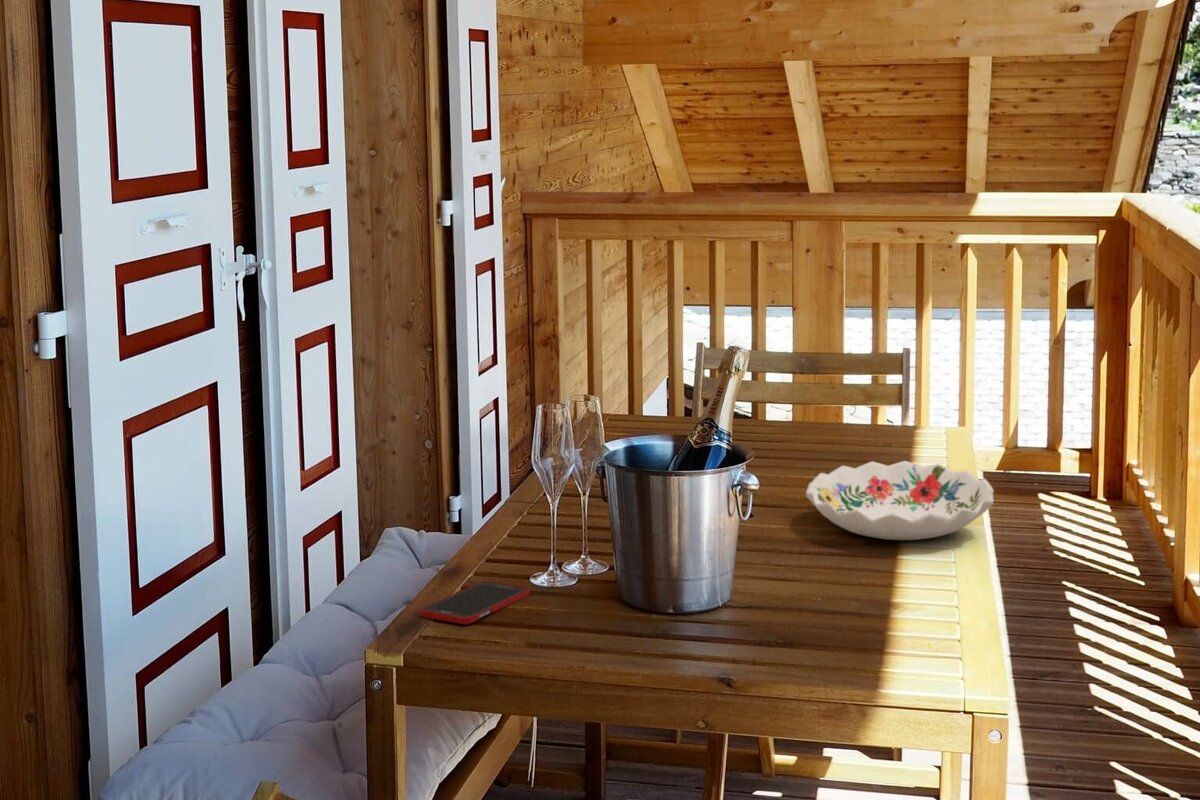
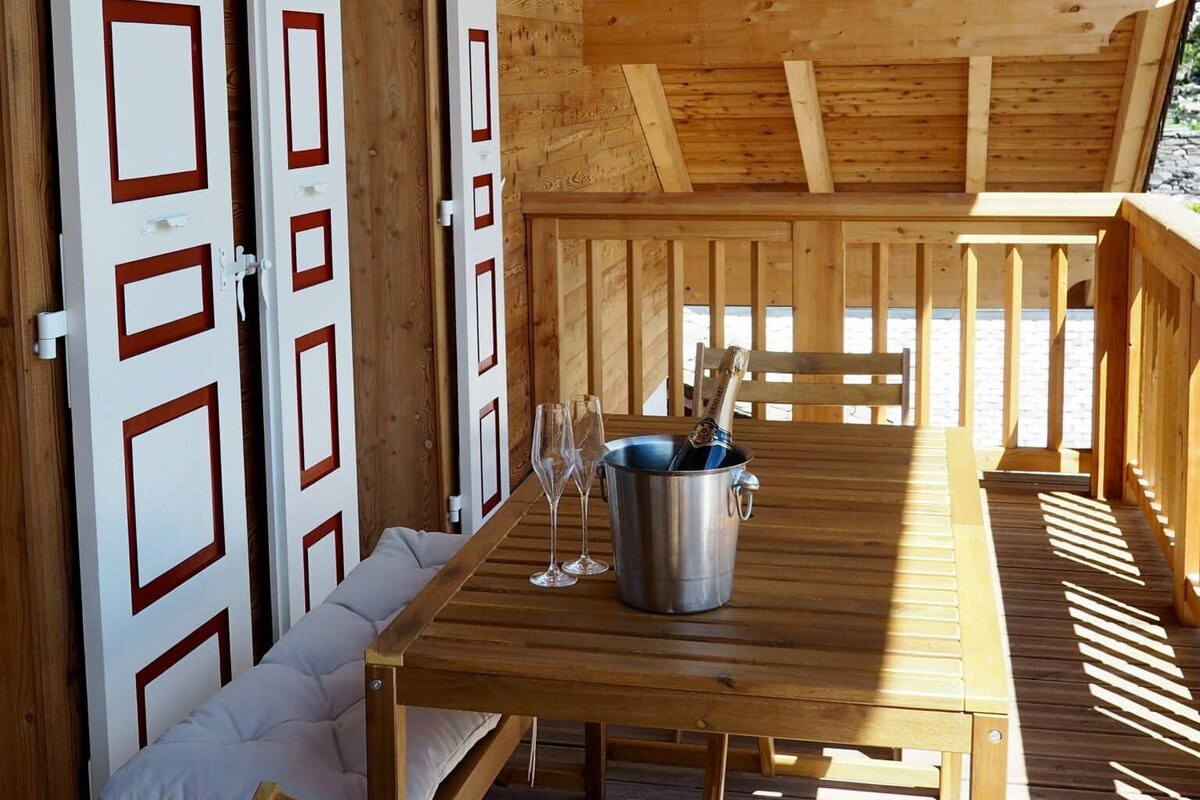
- cell phone (476, 602)
- decorative bowl (899, 503)
